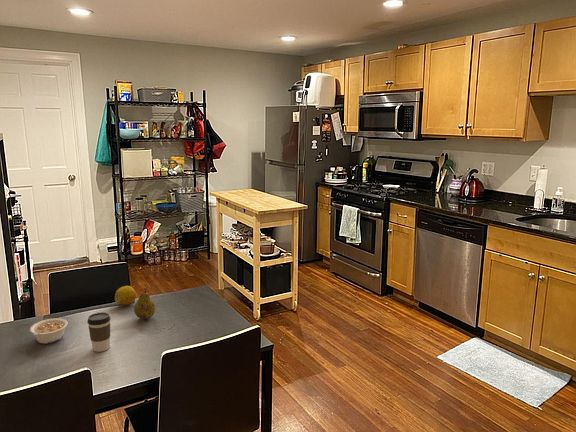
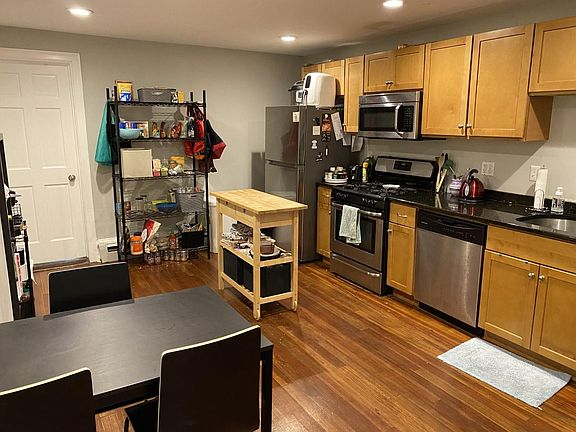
- legume (49, 331)
- fruit (125, 295)
- fruit (144, 304)
- coffee cup (100, 332)
